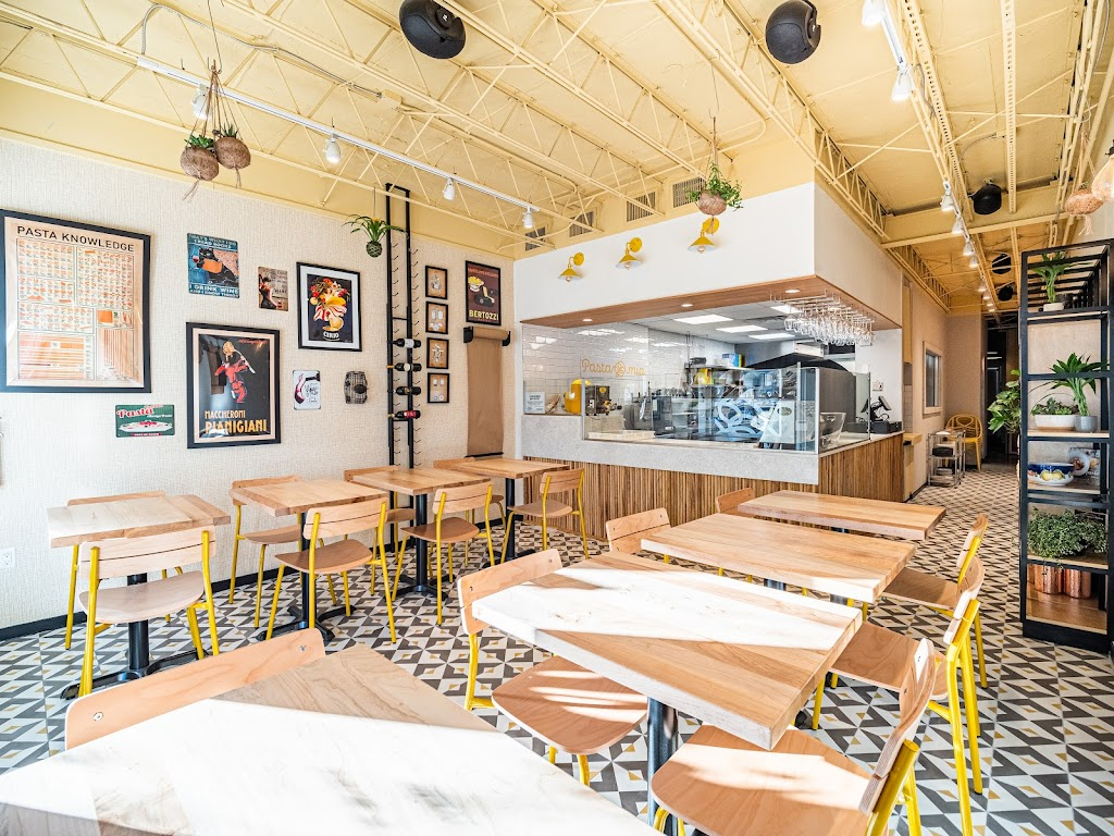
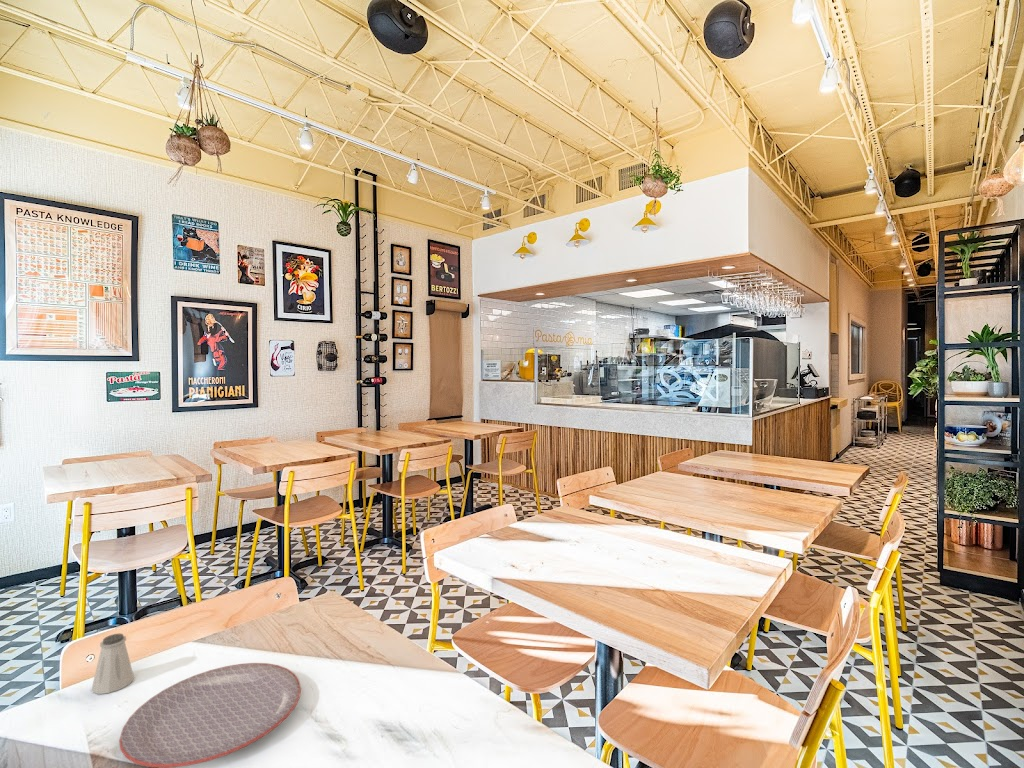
+ plate (217, 712)
+ saltshaker (113, 660)
